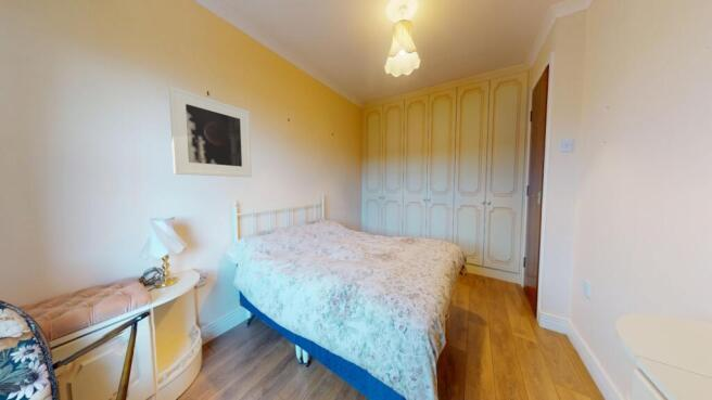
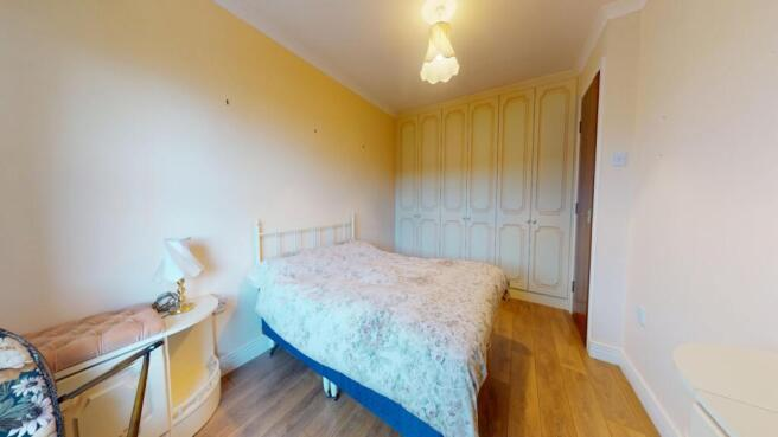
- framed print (216, 138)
